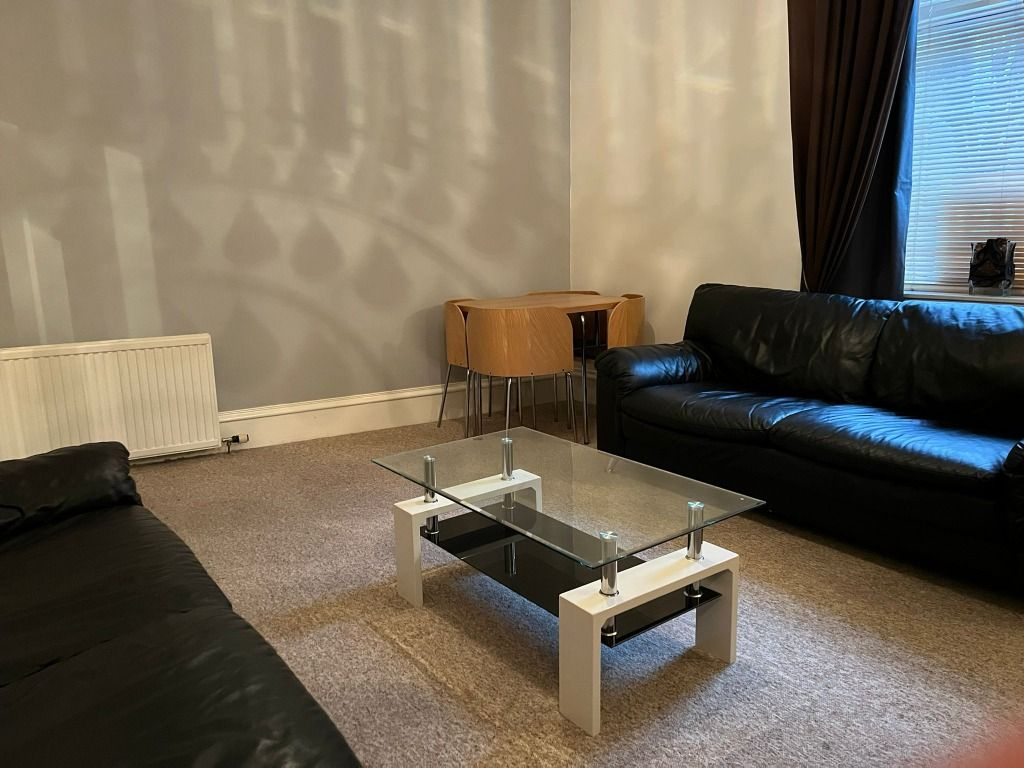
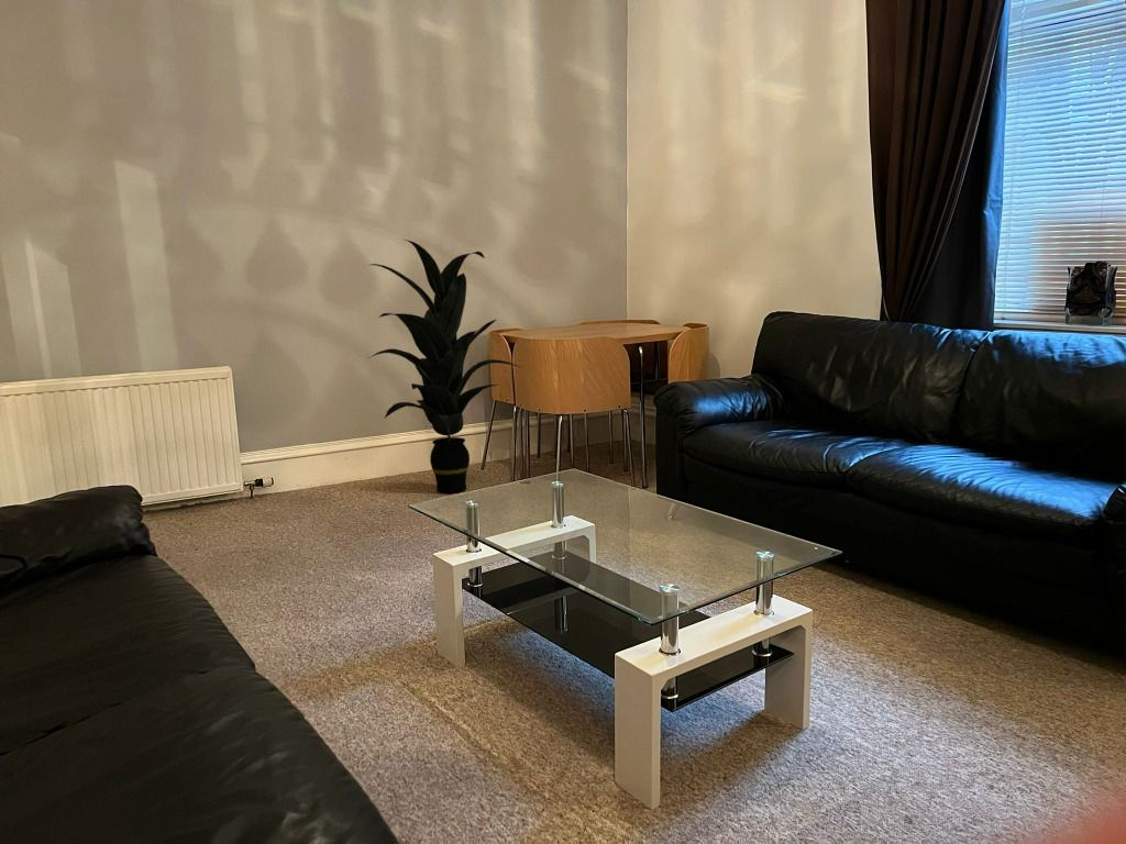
+ indoor plant (433, 367)
